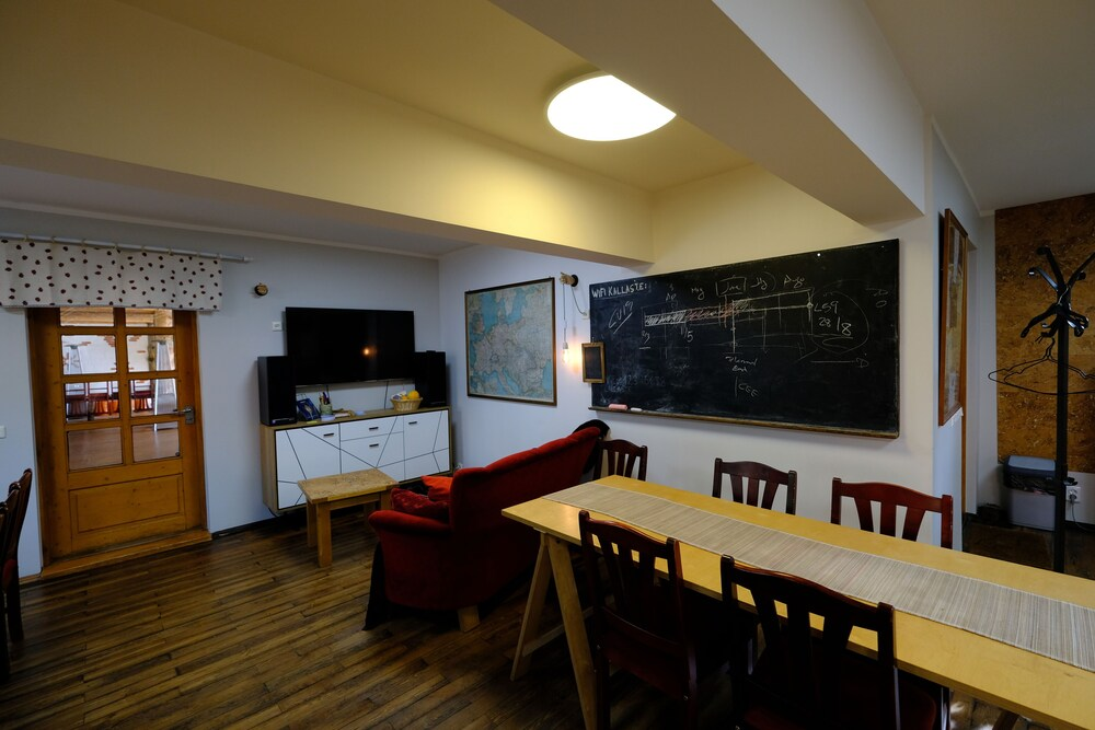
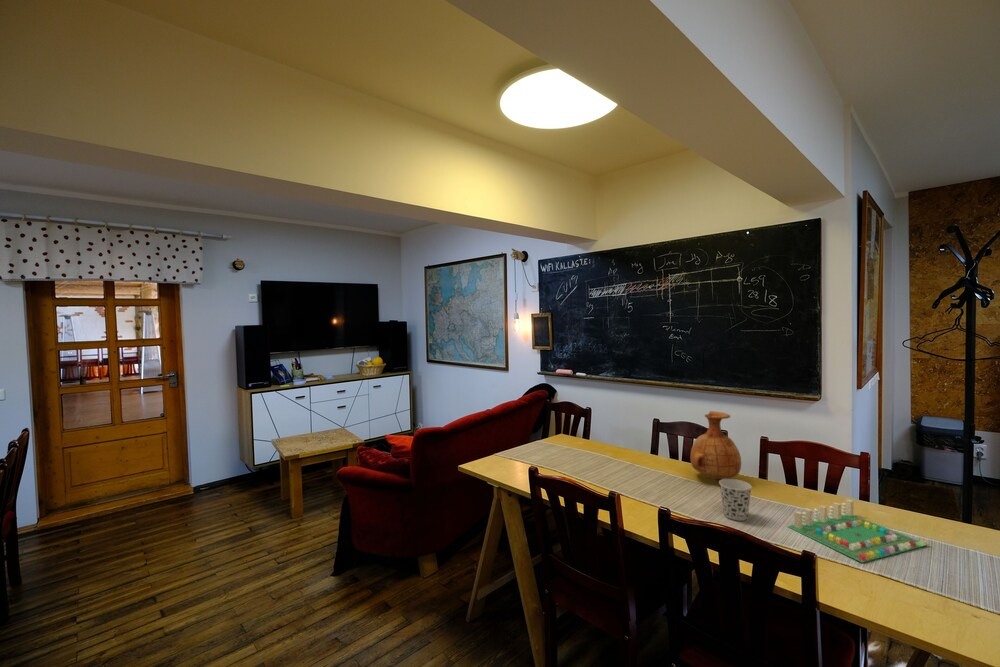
+ vase (715, 446)
+ board game (854, 527)
+ cup (735, 500)
